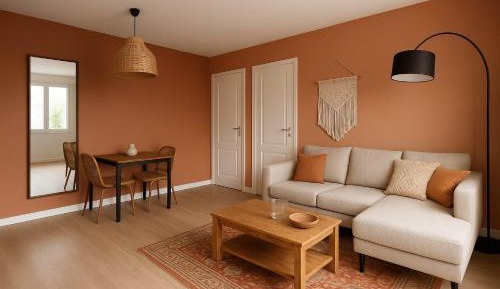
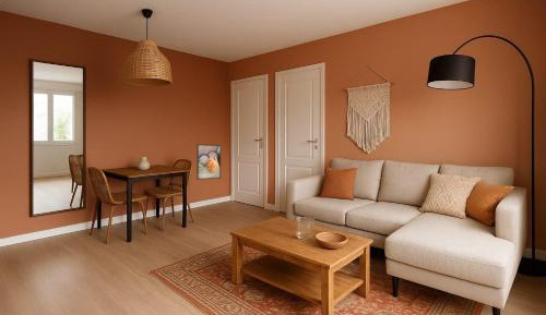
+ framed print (209, 161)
